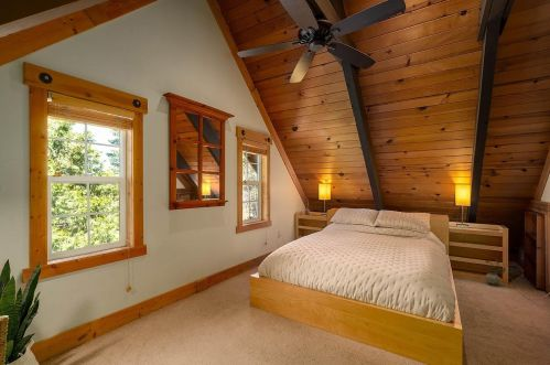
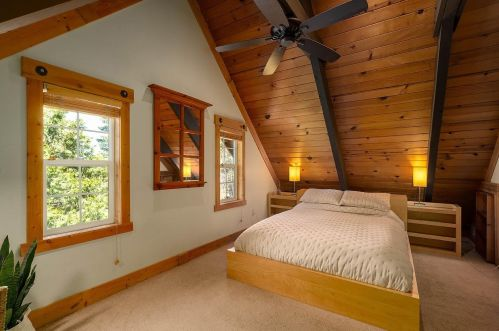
- potted plant (494, 271)
